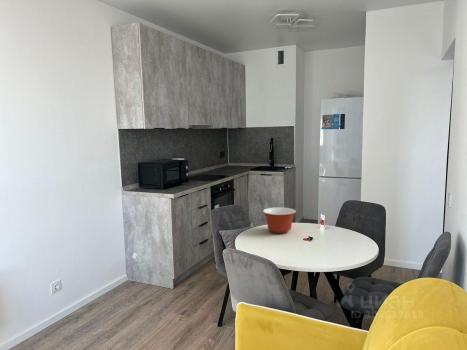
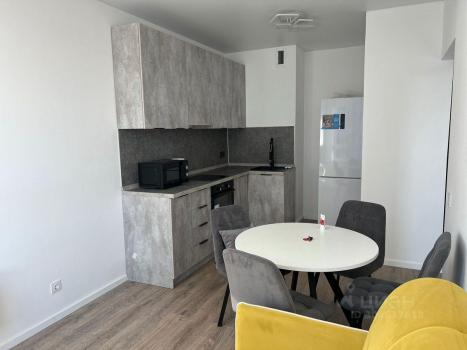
- mixing bowl (279, 221)
